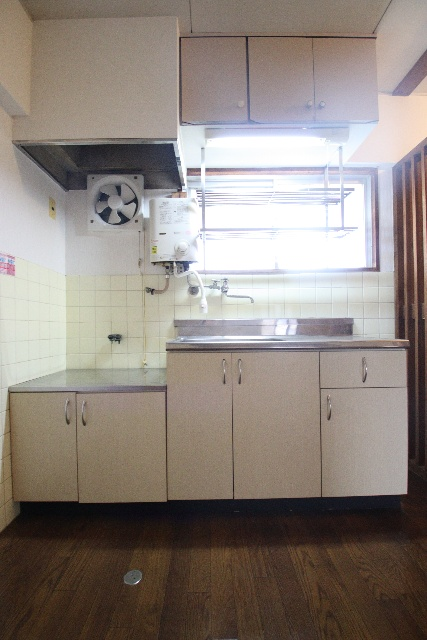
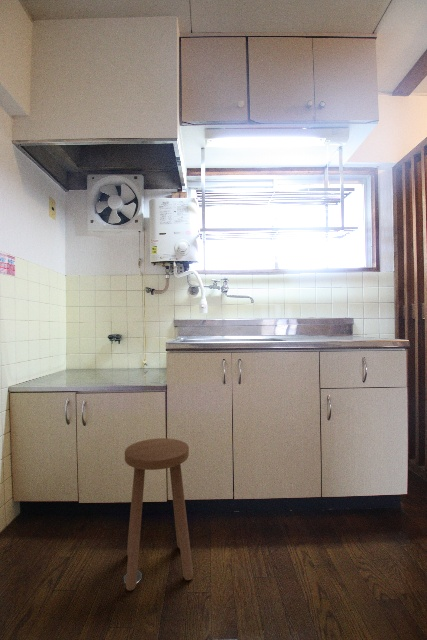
+ stool (173, 506)
